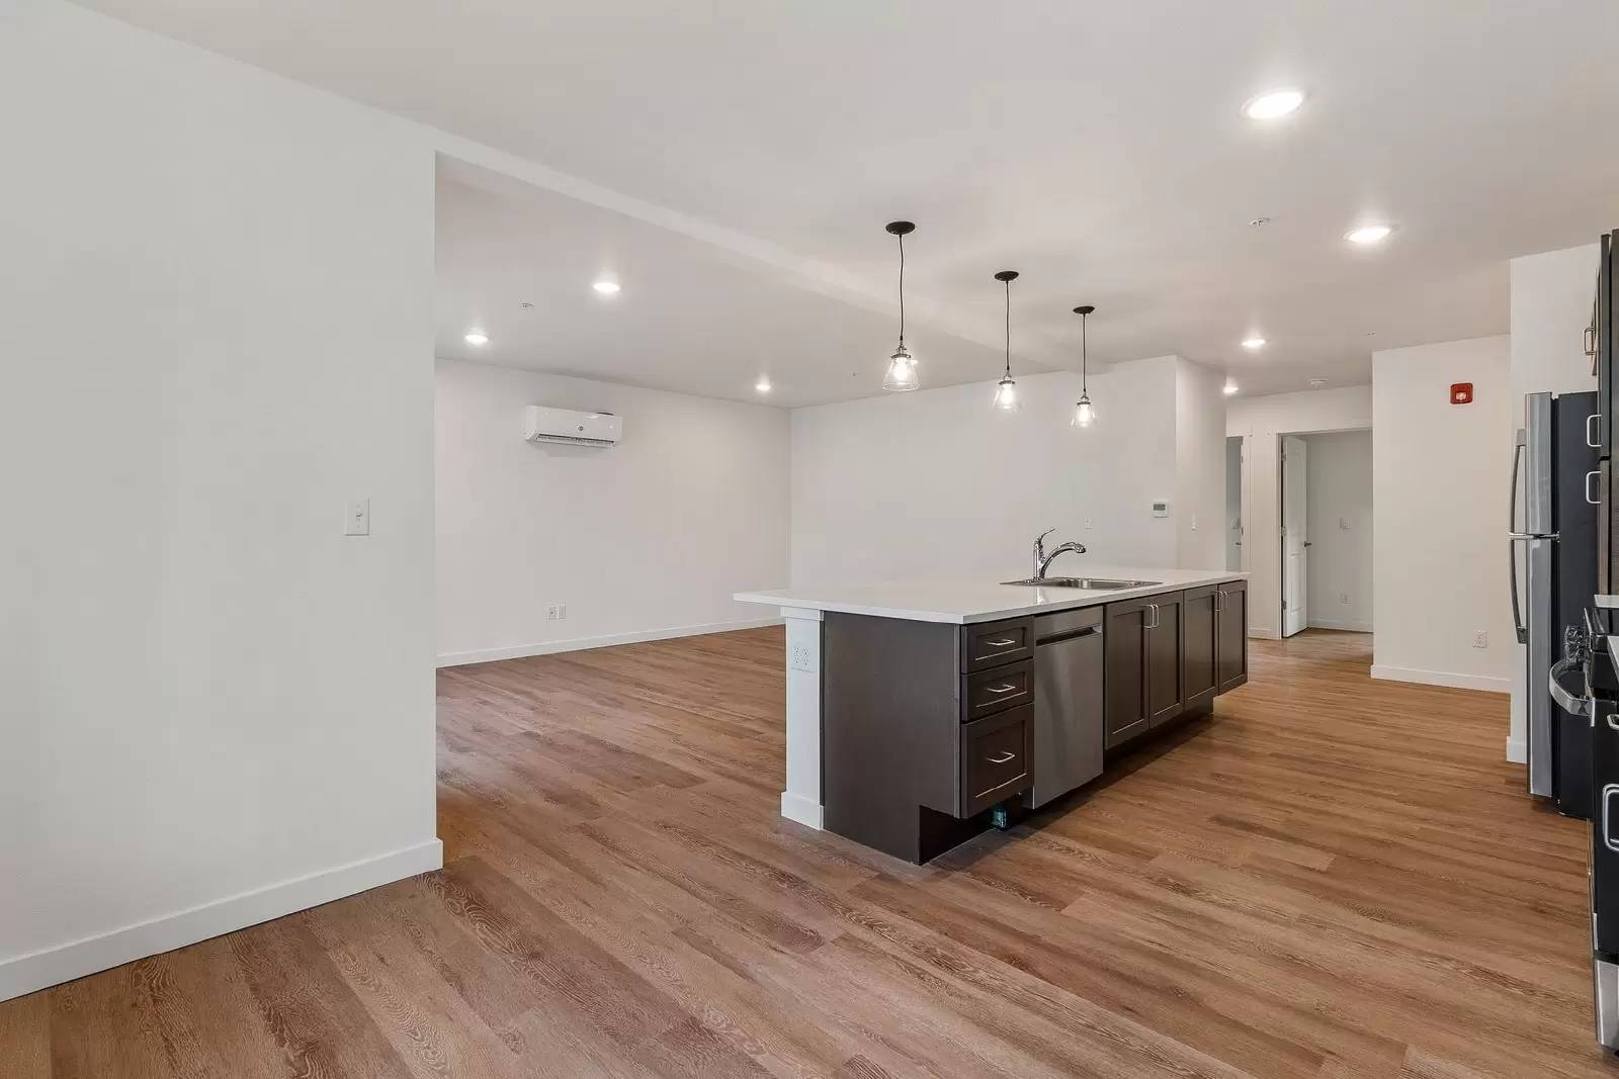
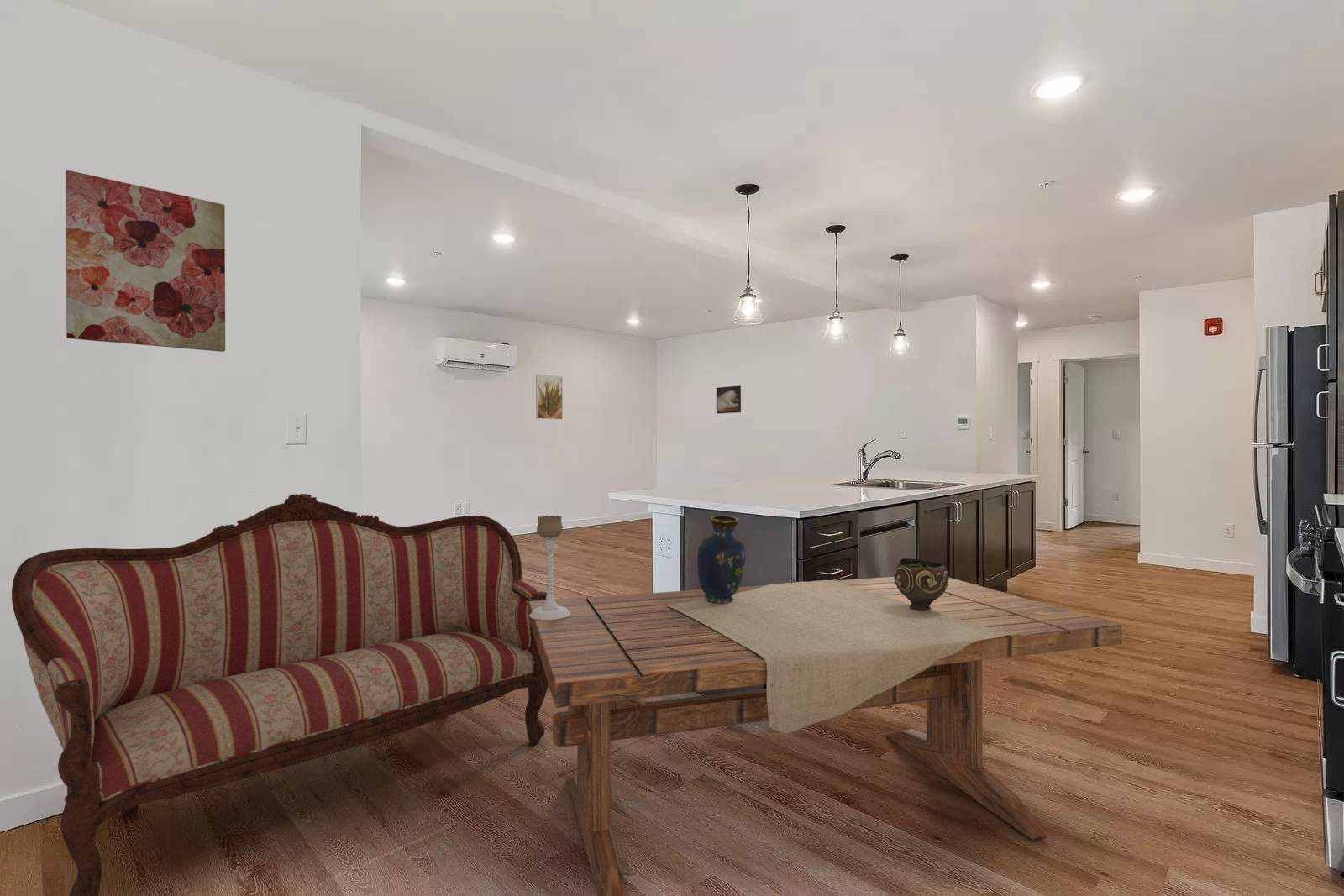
+ settee (329, 638)
+ candle holder (549, 564)
+ vase (721, 558)
+ bowl (921, 584)
+ wall art (150, 267)
+ dining table (804, 709)
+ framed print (549, 397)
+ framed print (728, 400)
